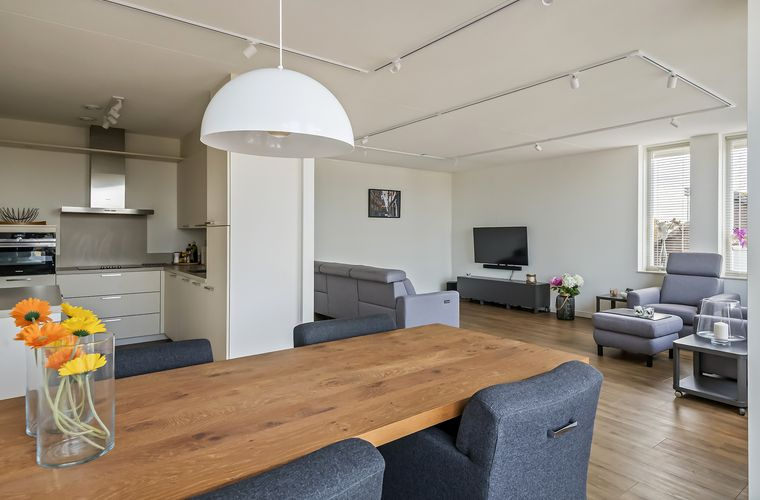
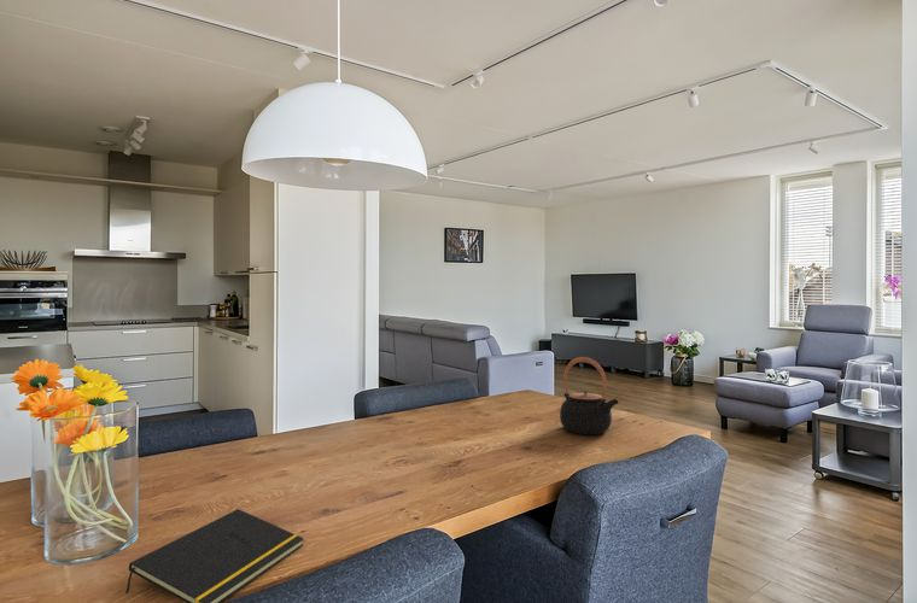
+ notepad (223, 552)
+ teapot (589, 393)
